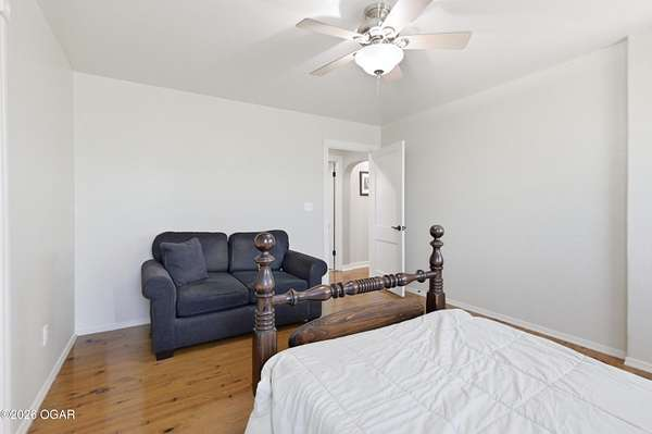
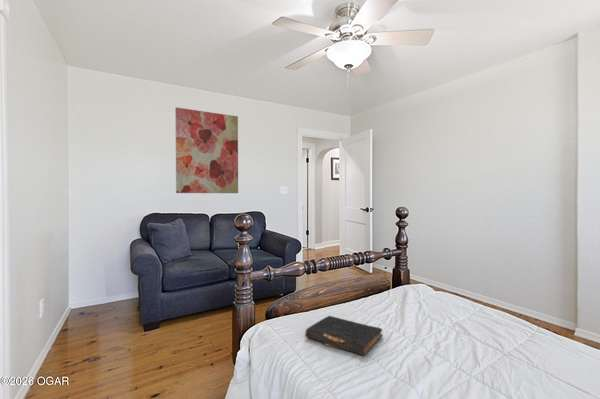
+ book (344, 332)
+ wall art (208, 152)
